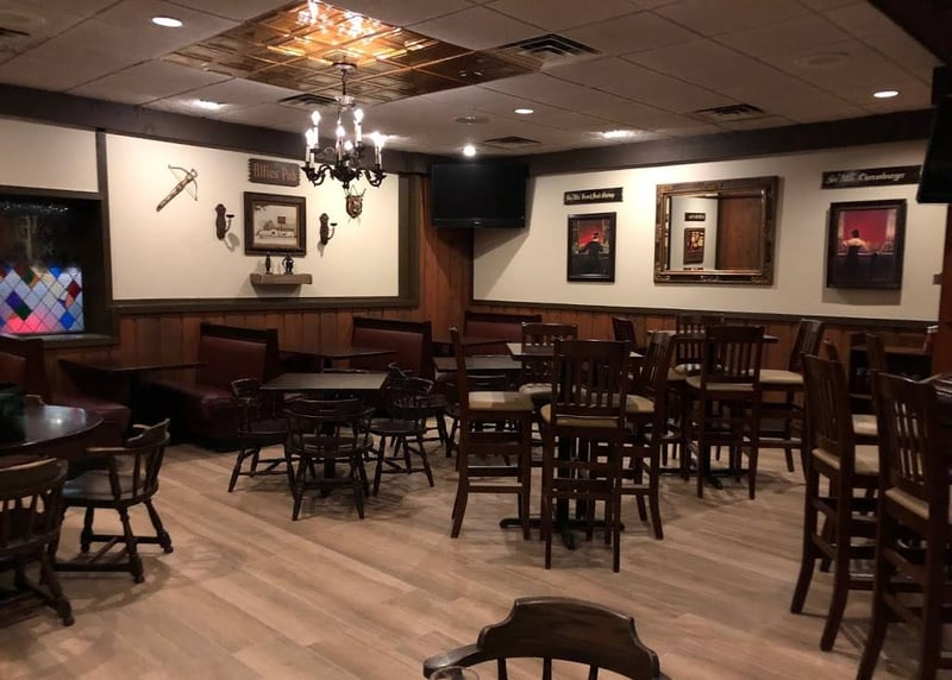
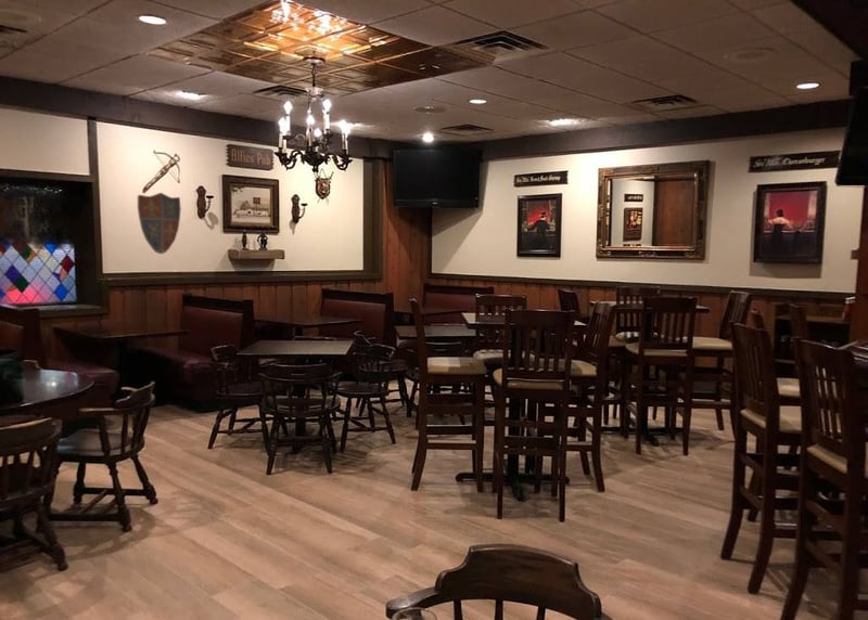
+ decorative shield (161, 223)
